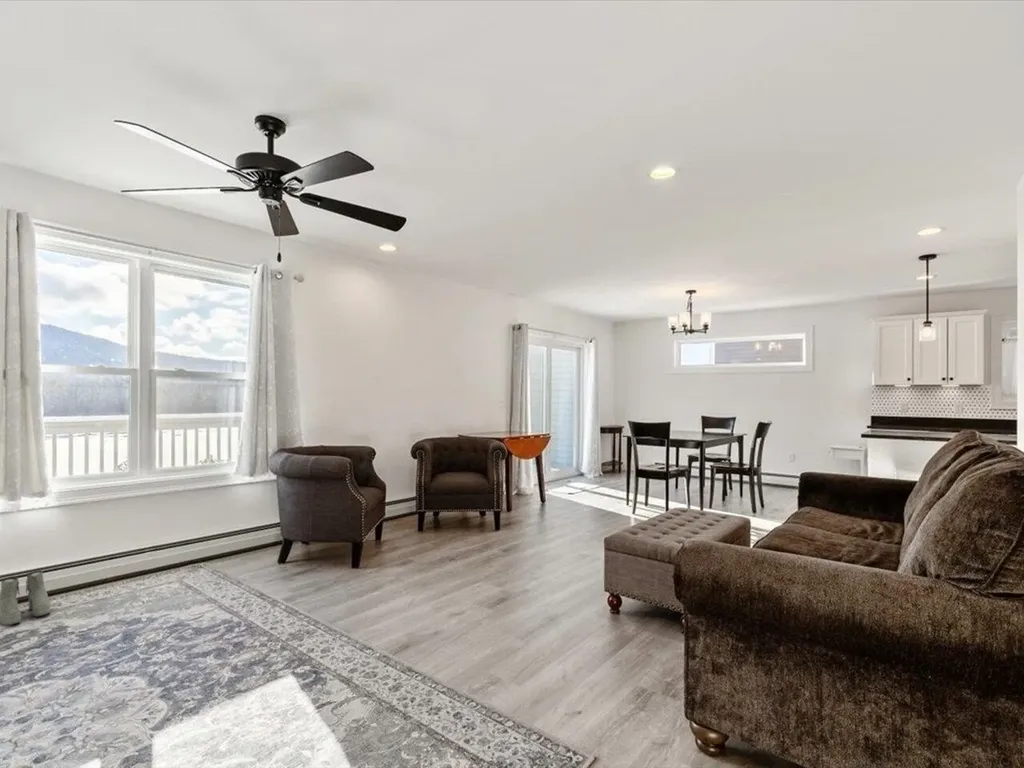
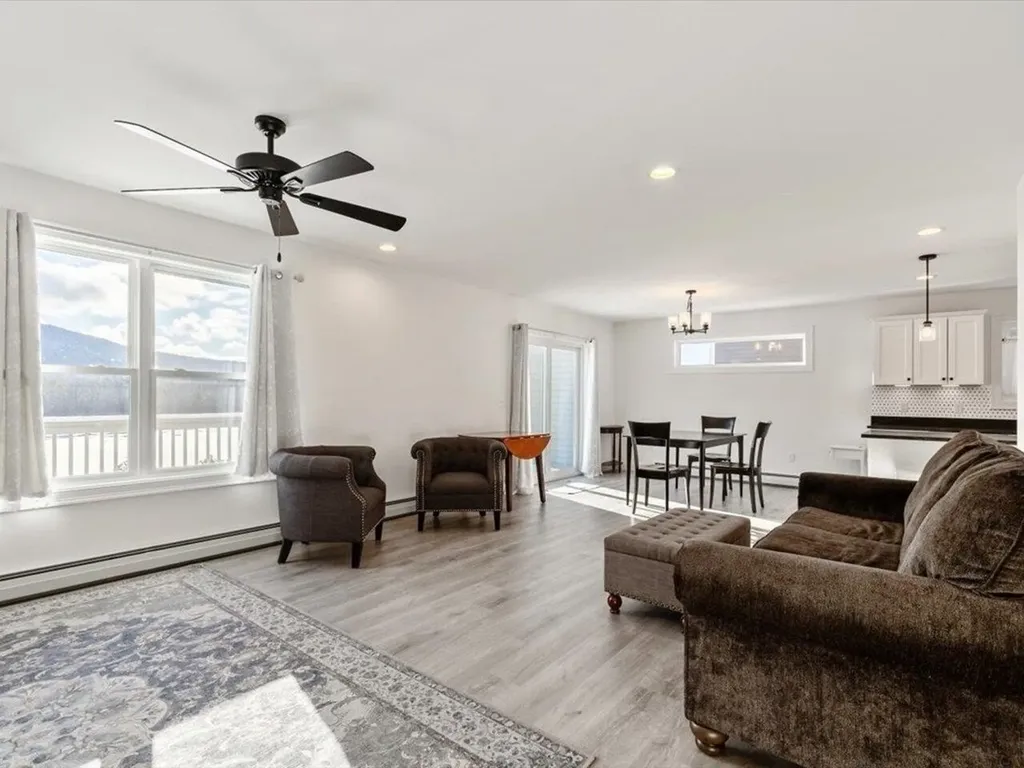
- boots (28, 596)
